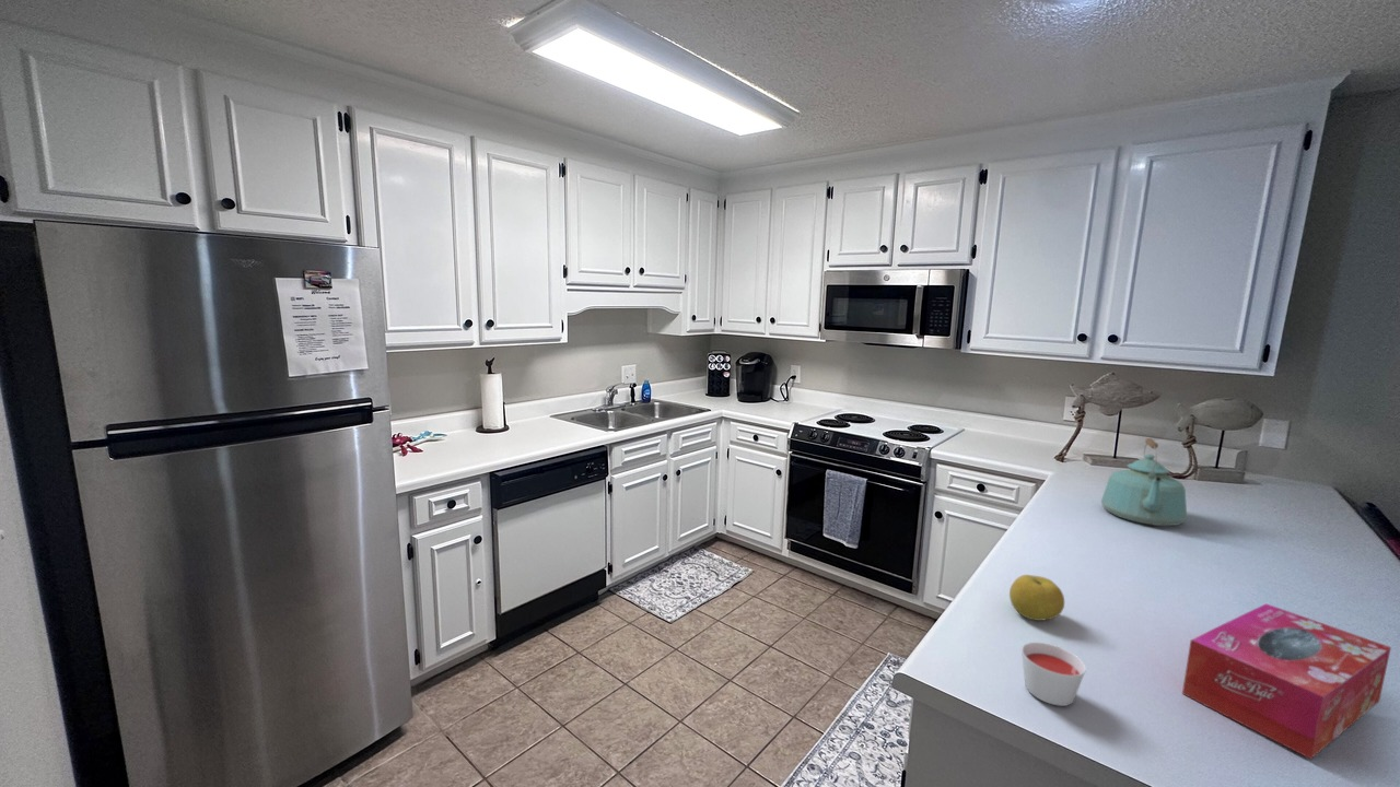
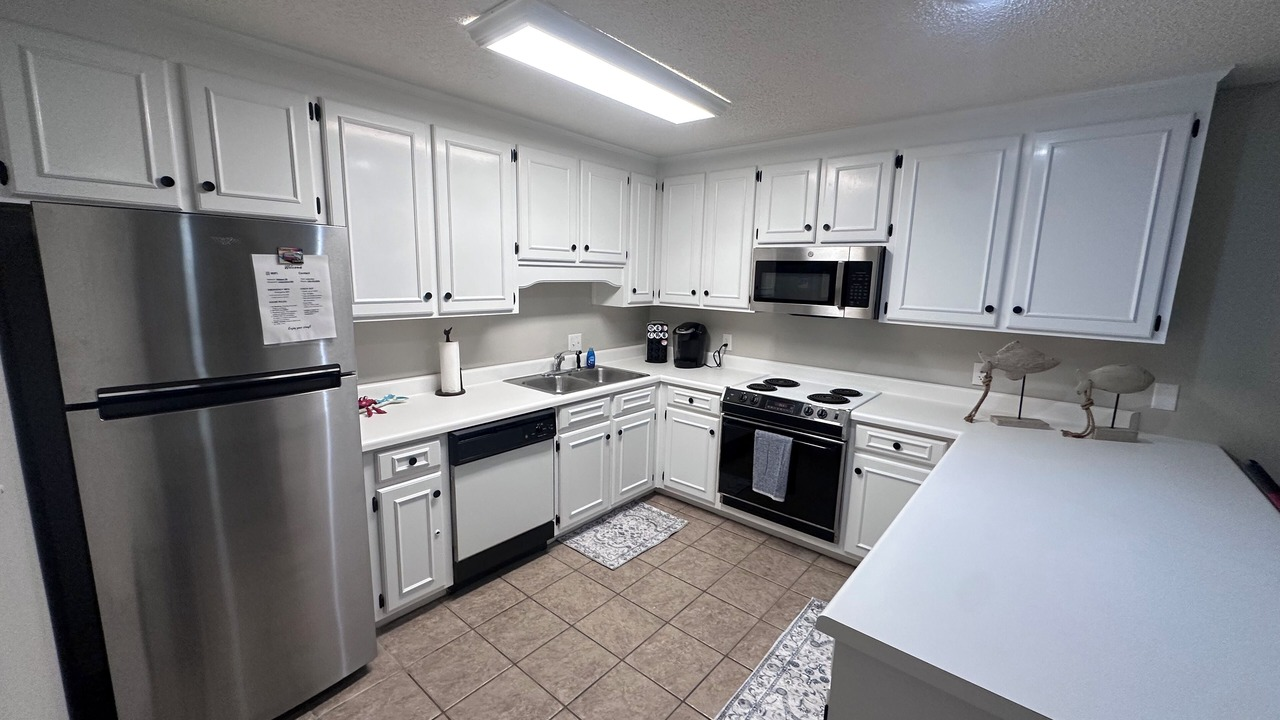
- kettle (1147, 480)
- tissue box (1285, 670)
- candle (1050, 674)
- fruit (1036, 597)
